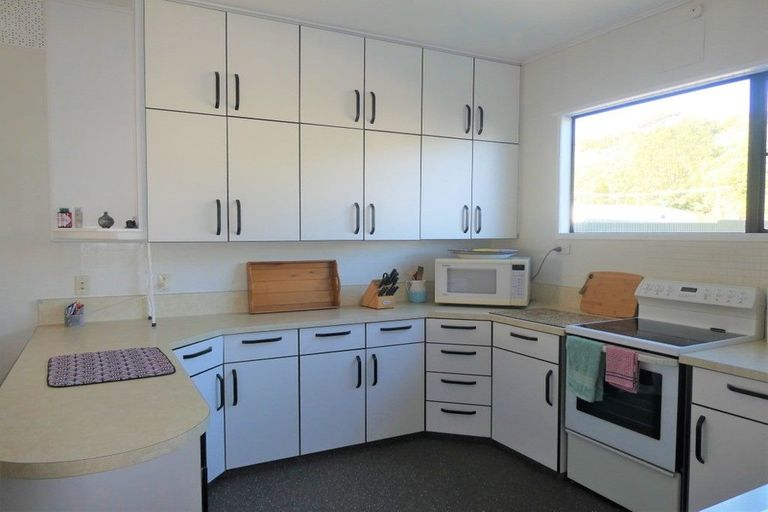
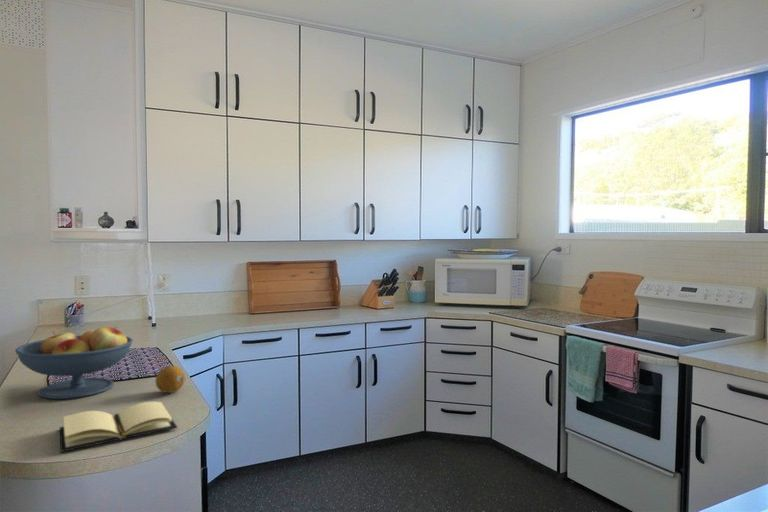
+ fruit bowl (77, 358)
+ book (118, 422)
+ fruit (170, 379)
